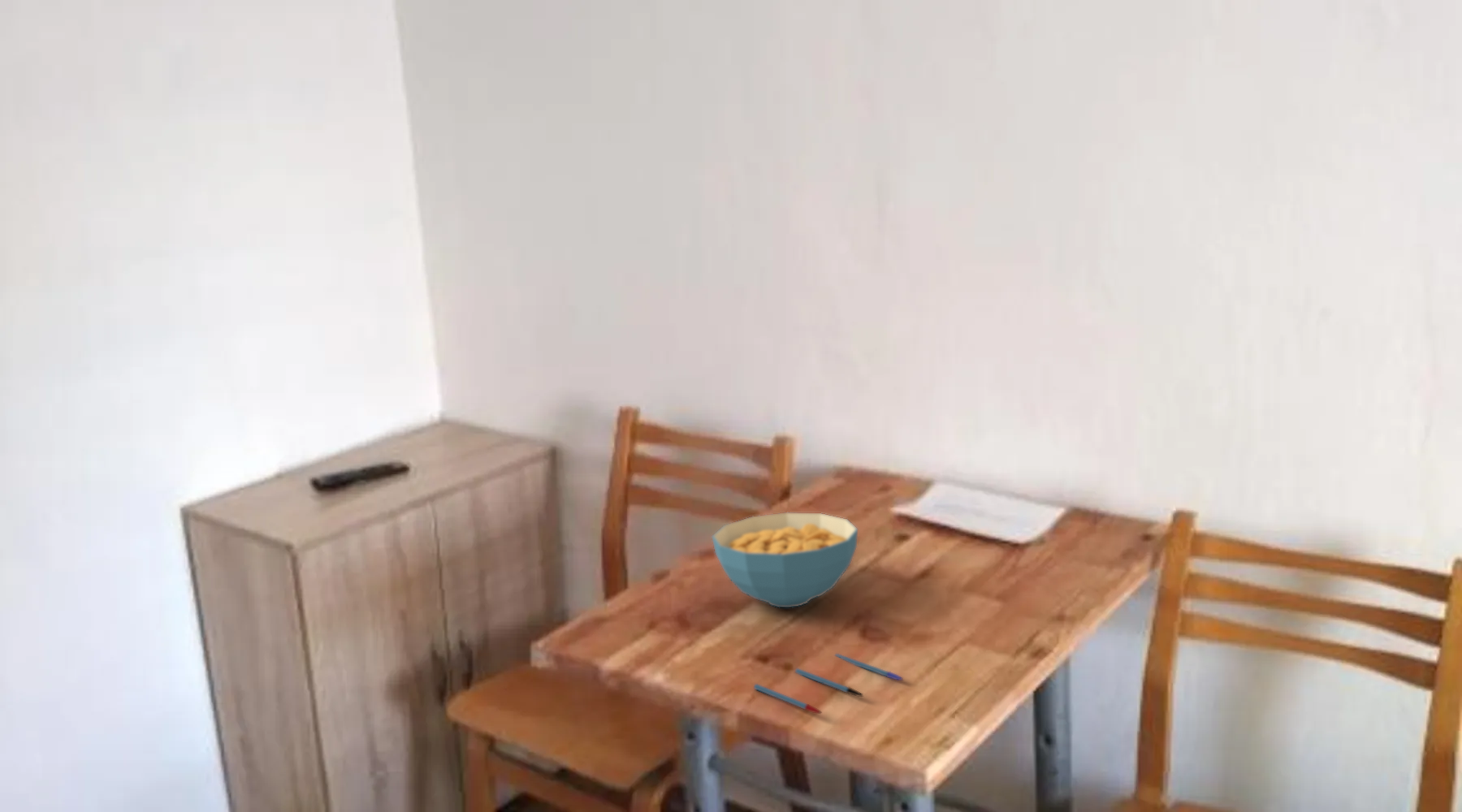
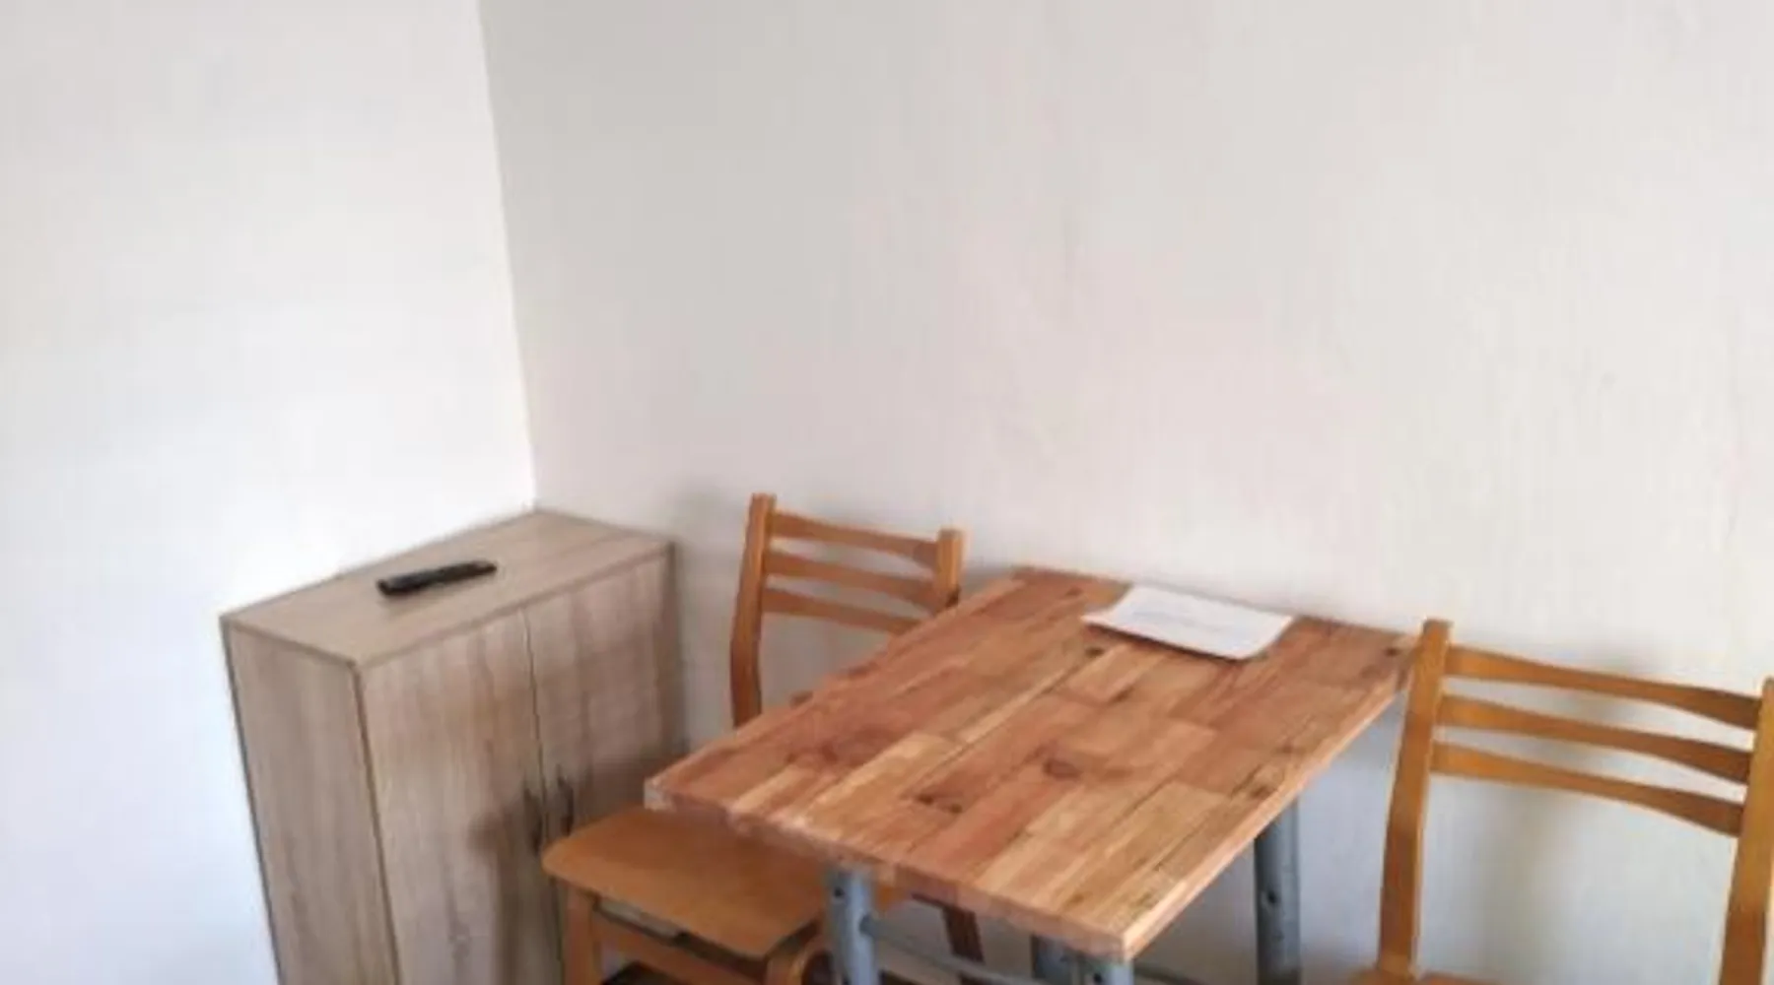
- cereal bowl (786, 566)
- pen (828, 682)
